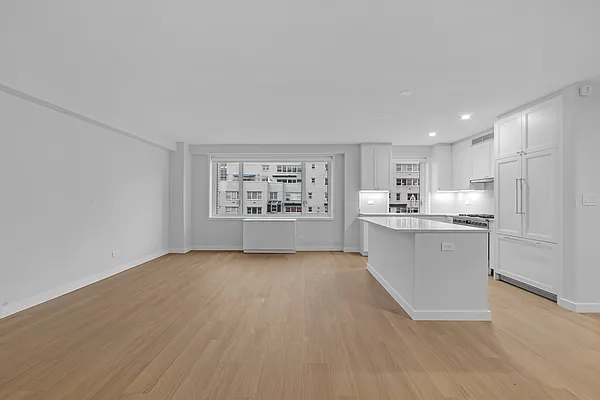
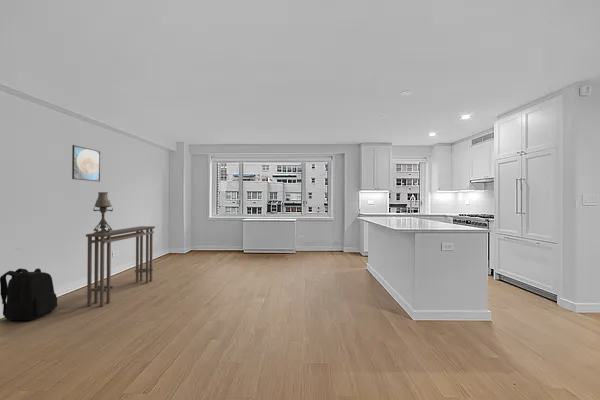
+ console table (136, 260)
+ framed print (87, 164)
+ table lamp (103, 212)
+ backpack (27, 293)
